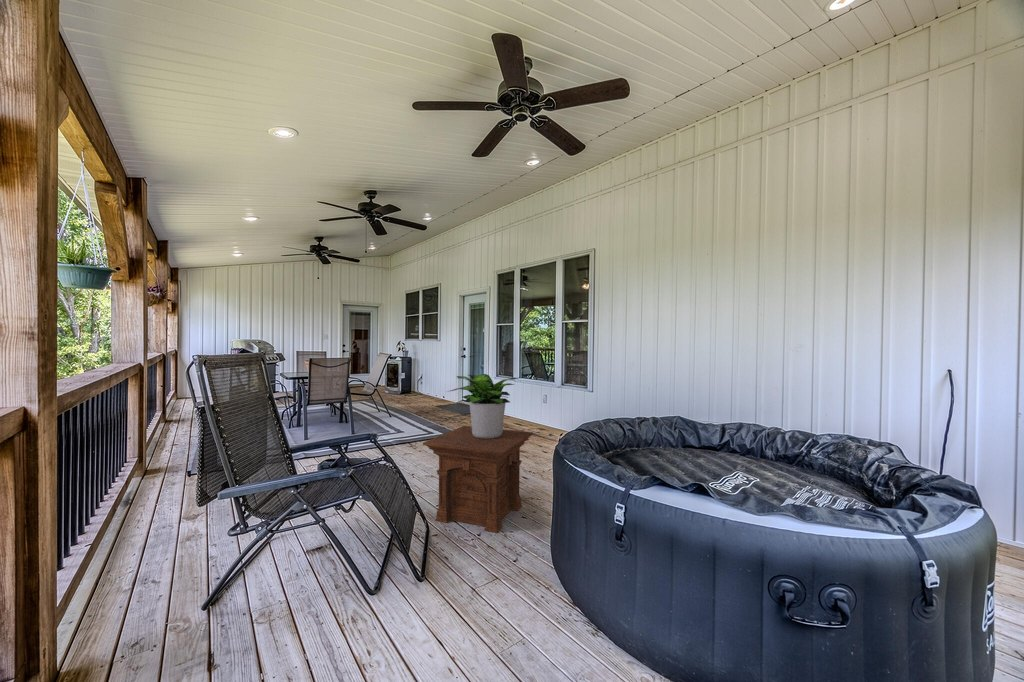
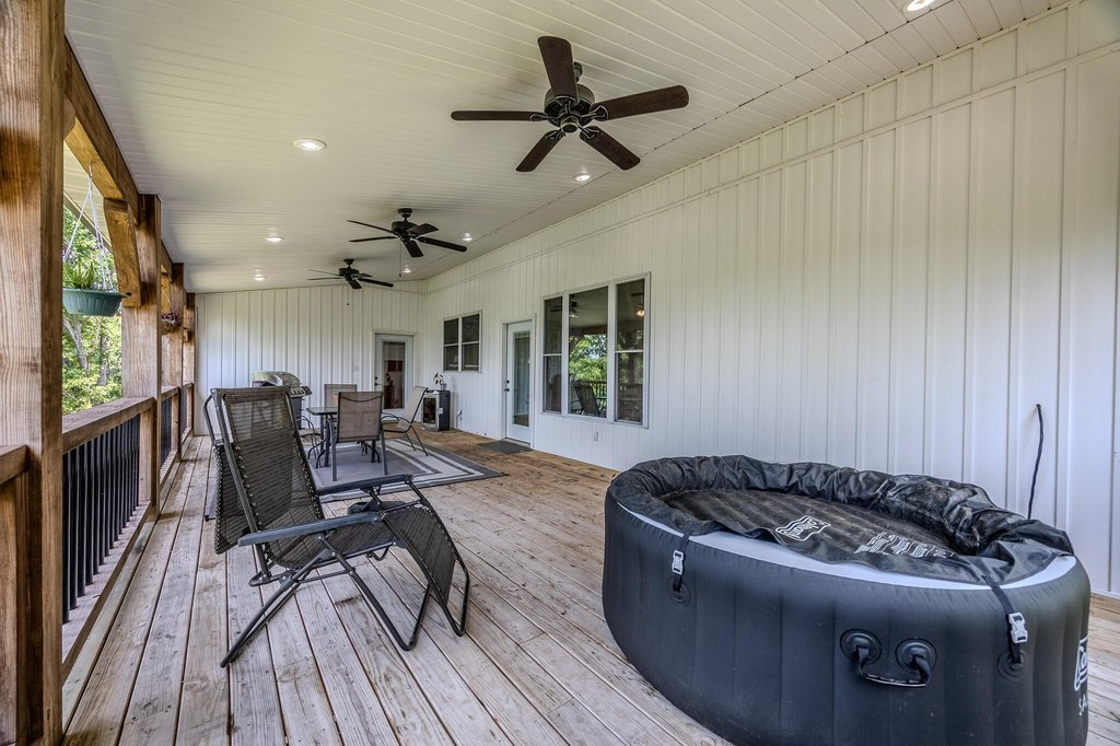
- side table (480, 475)
- potted plant (485, 405)
